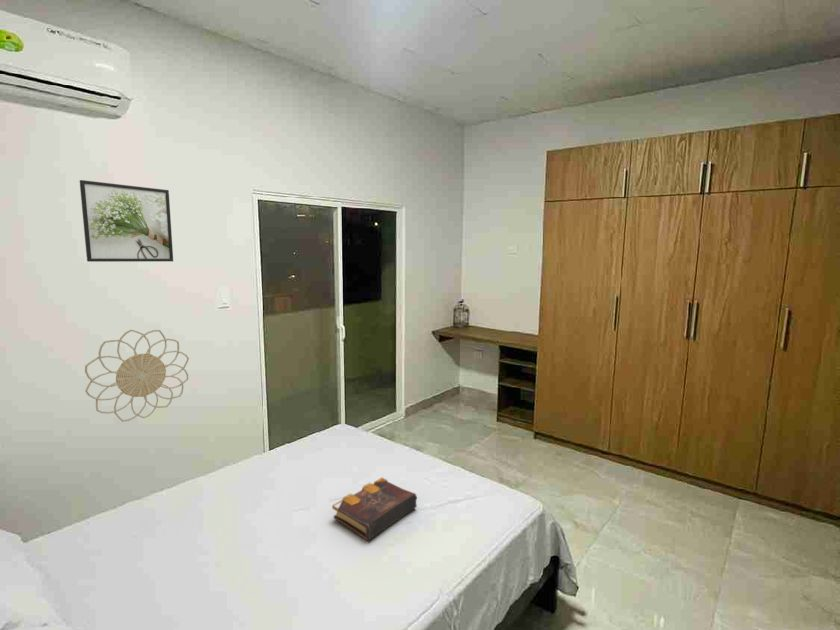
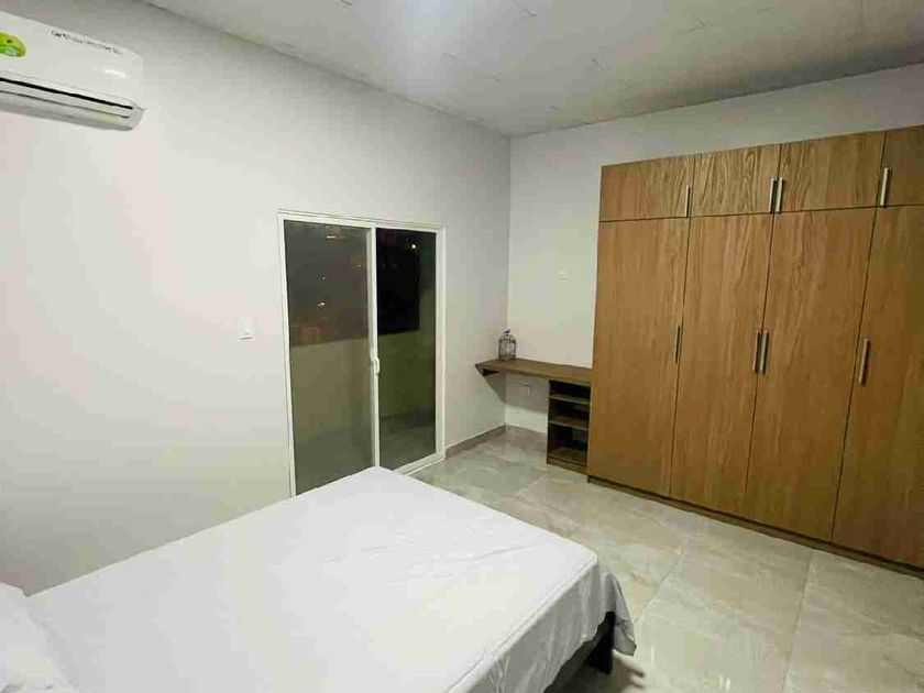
- book (375, 506)
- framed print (130, 223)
- decorative wall piece (140, 373)
